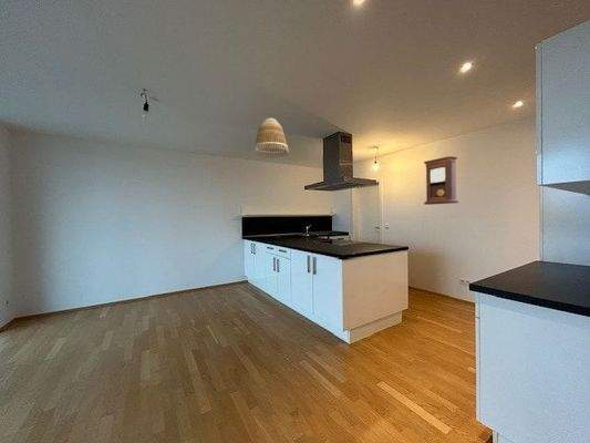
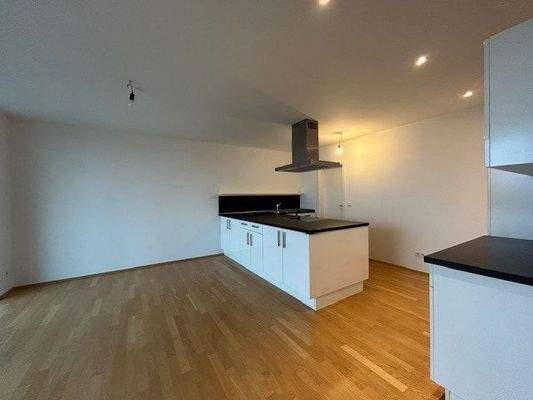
- lamp shade (270, 136)
- pendulum clock (438, 182)
